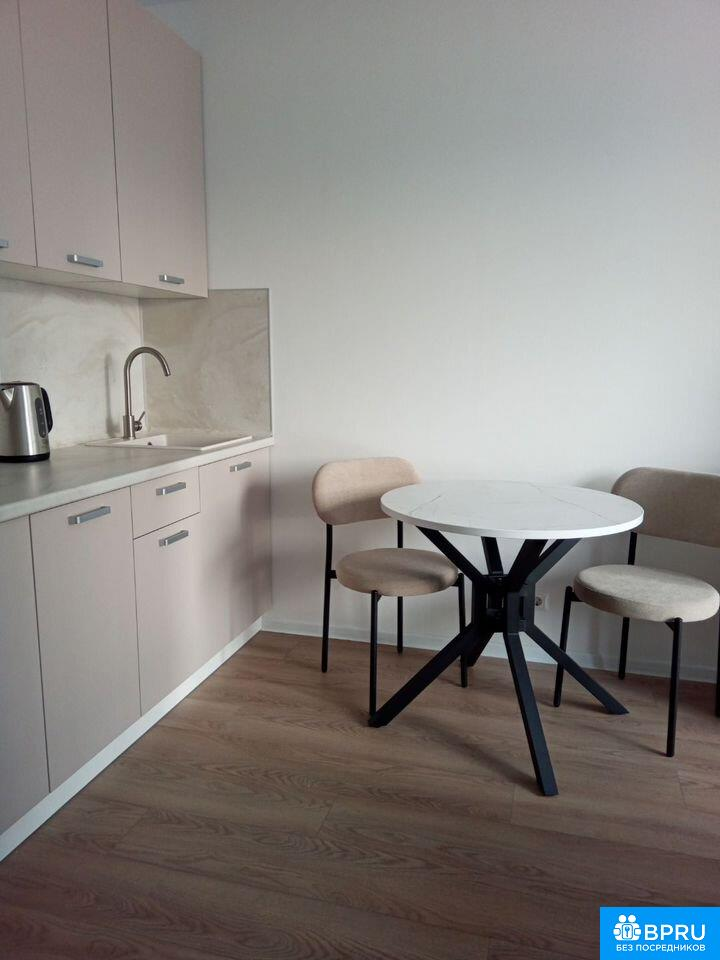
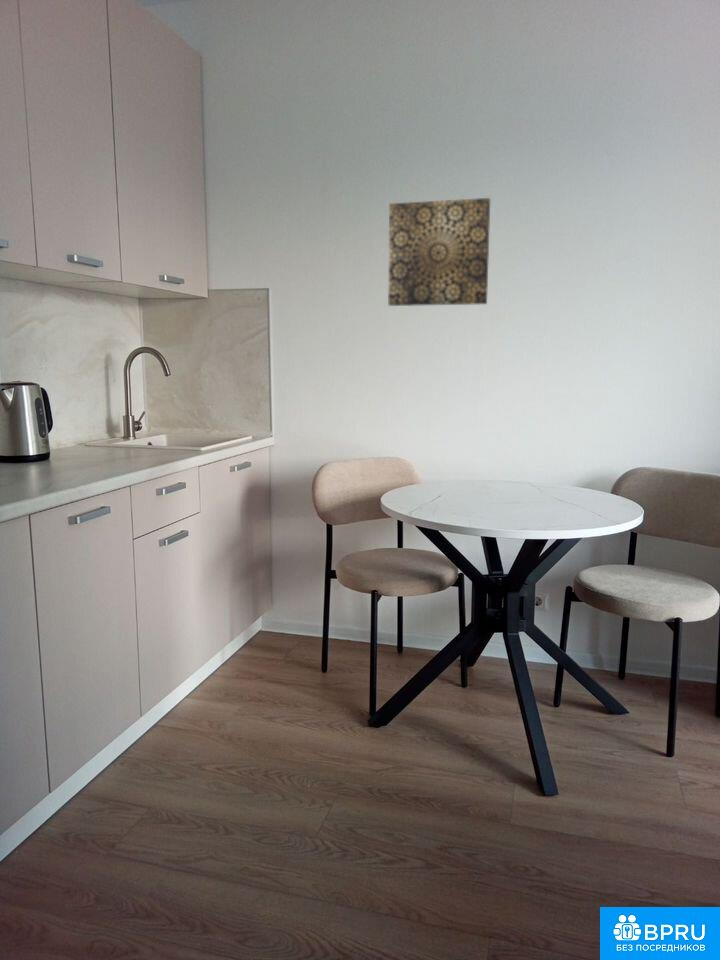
+ wall art (438, 253)
